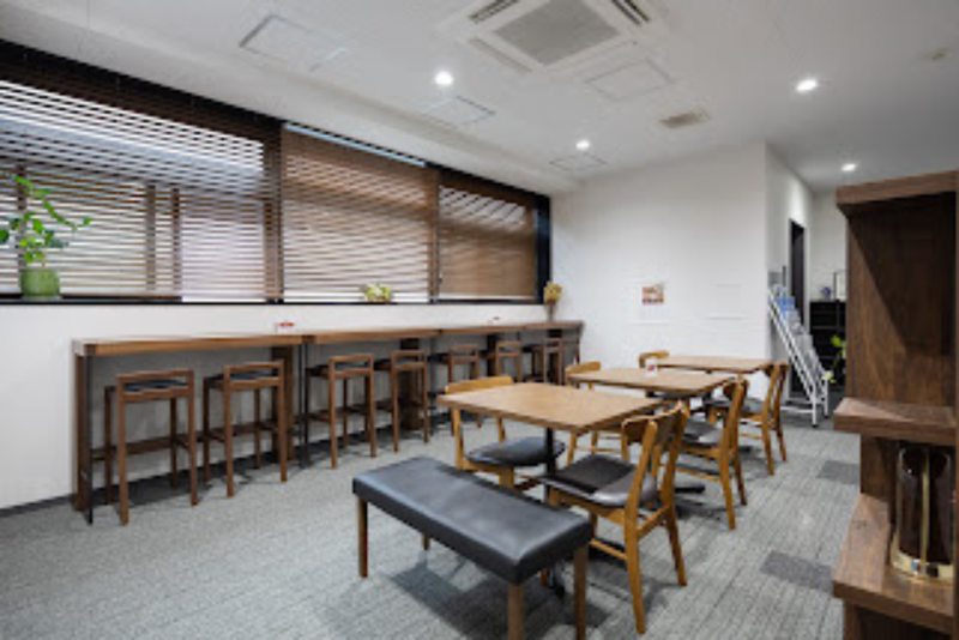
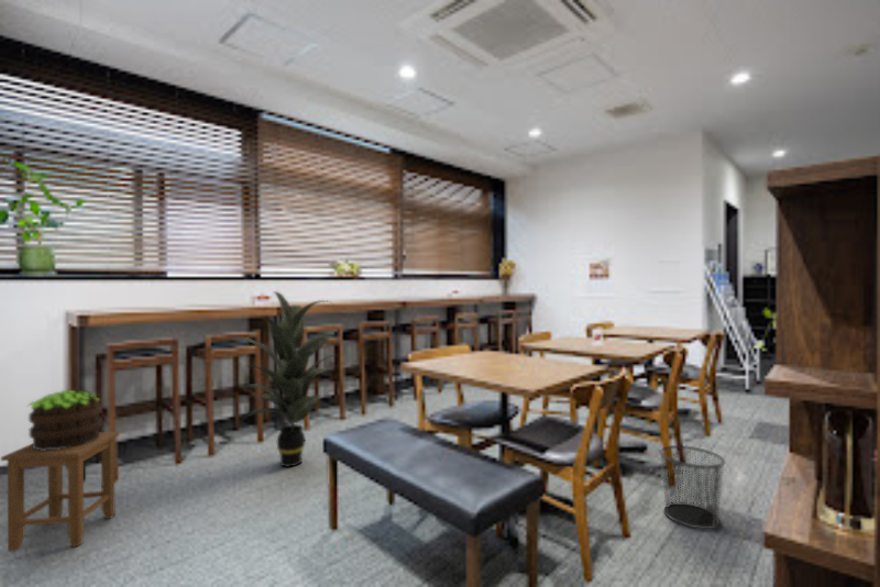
+ indoor plant (289, 376)
+ stool (62, 487)
+ potted plant (66, 416)
+ waste bin (691, 486)
